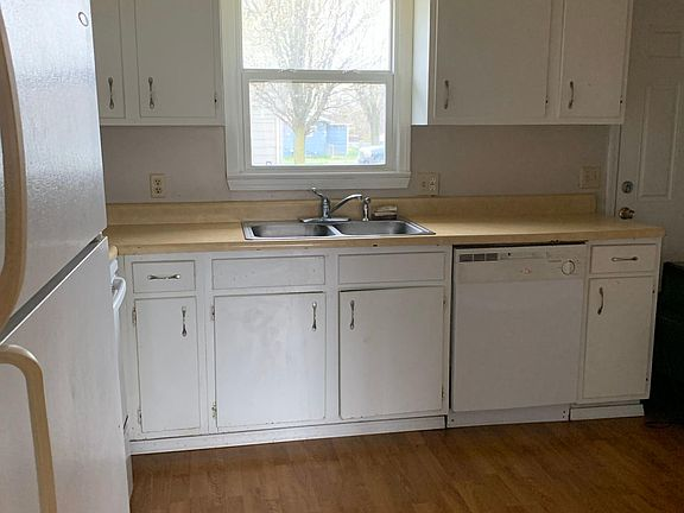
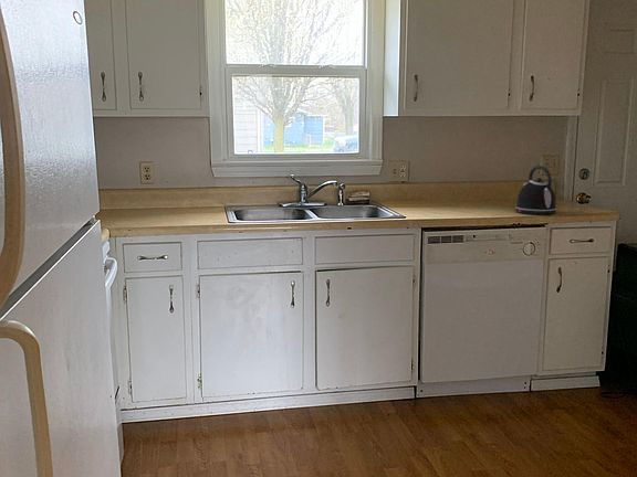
+ kettle (536, 189)
